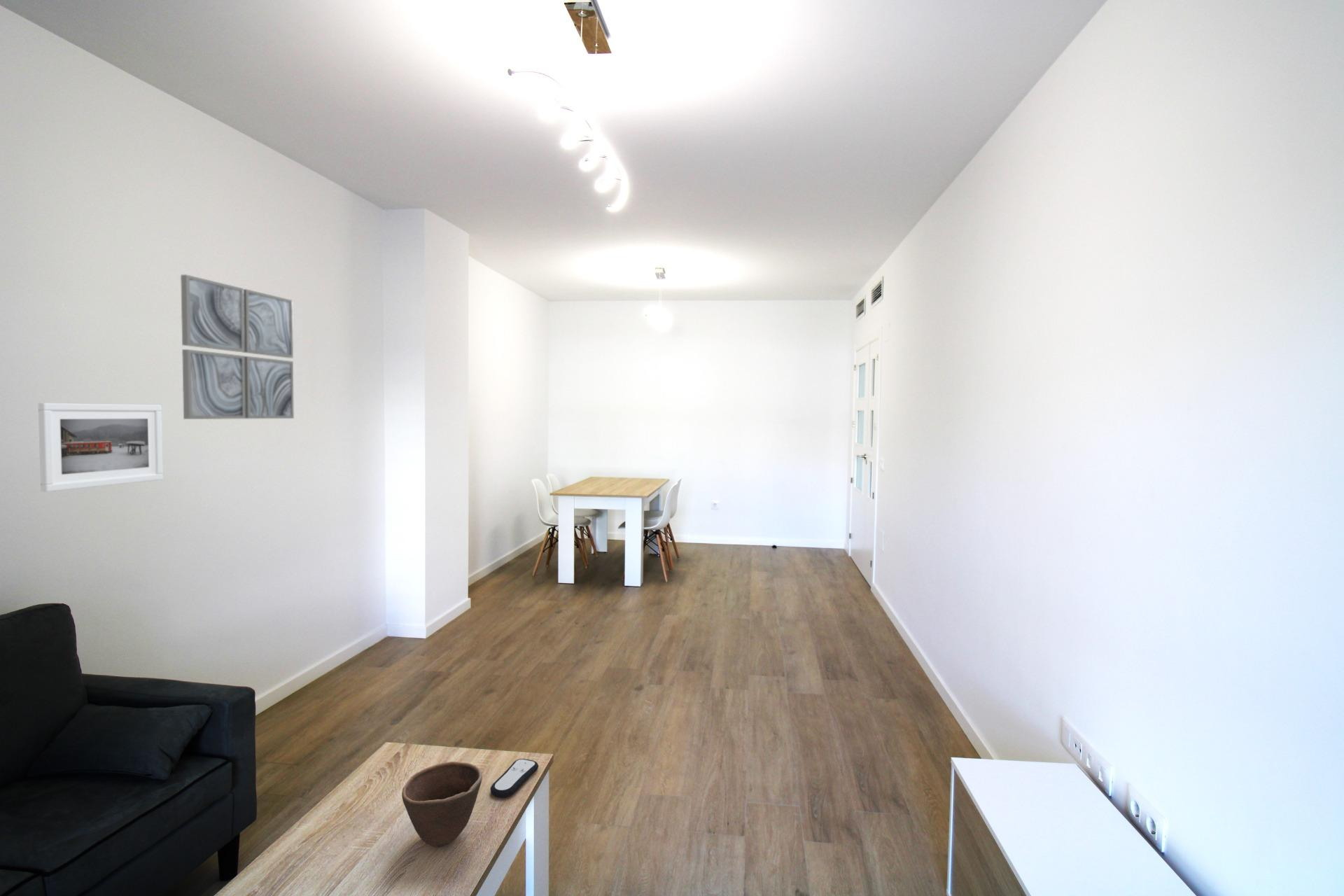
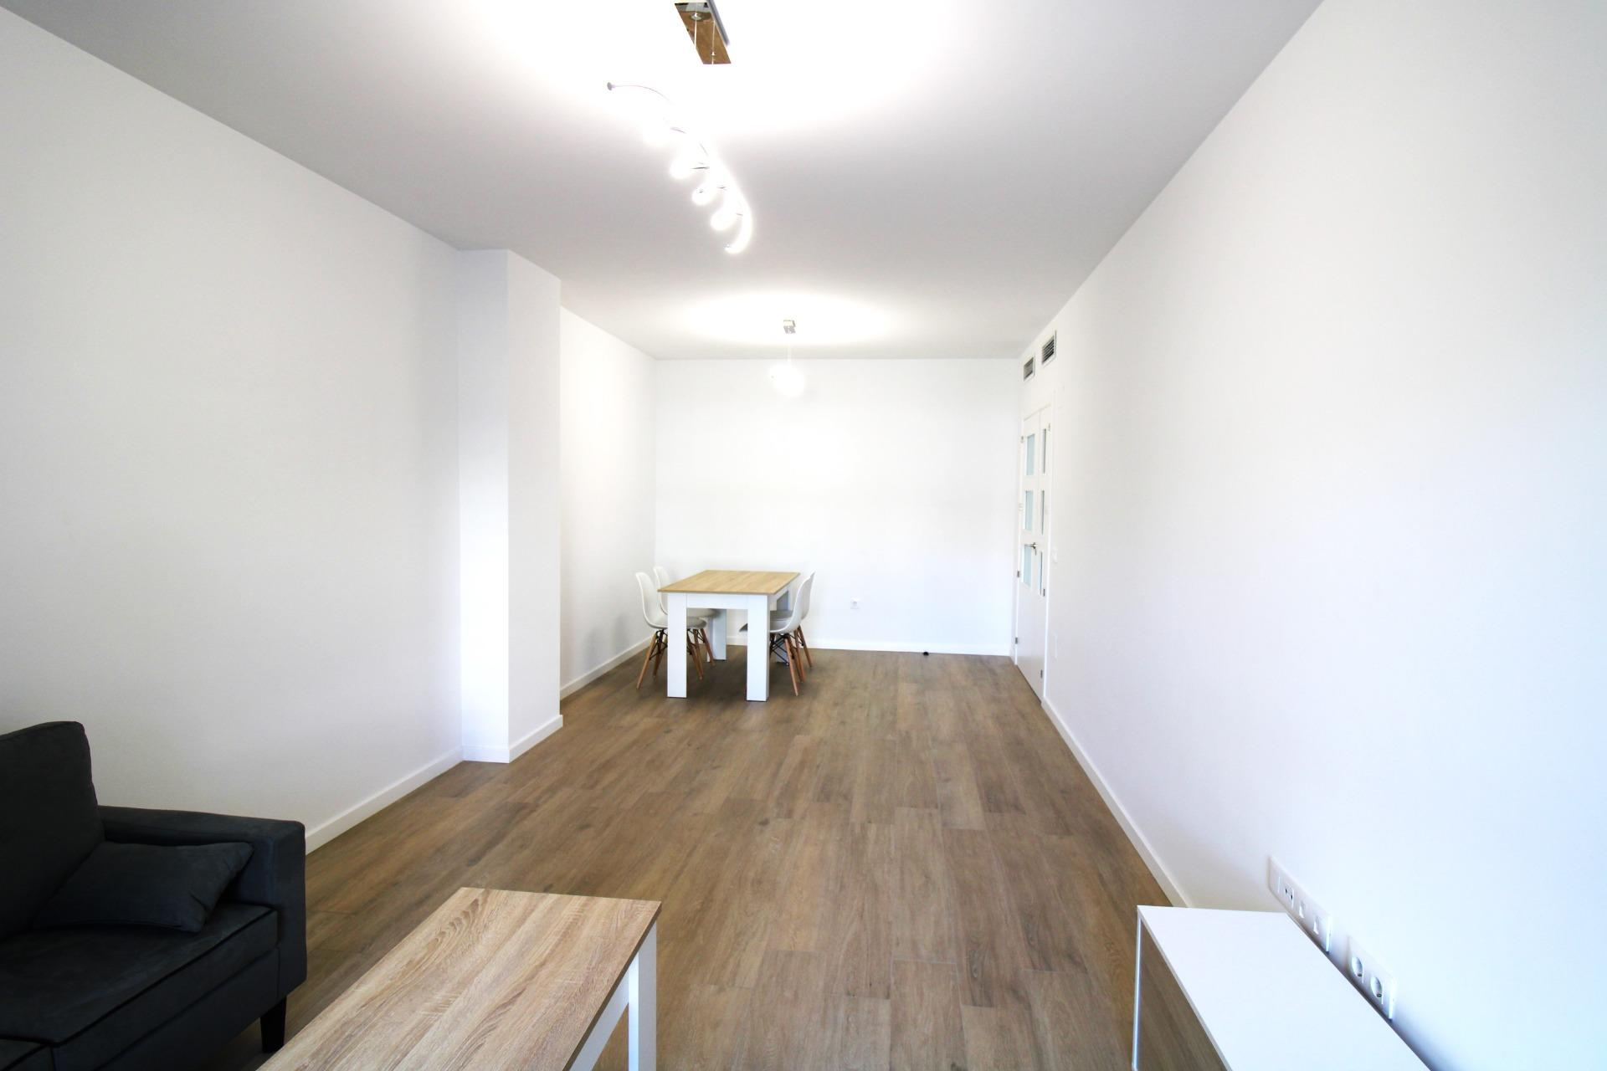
- wall art (243, 352)
- bowl (442, 808)
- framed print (106, 444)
- remote control (514, 777)
